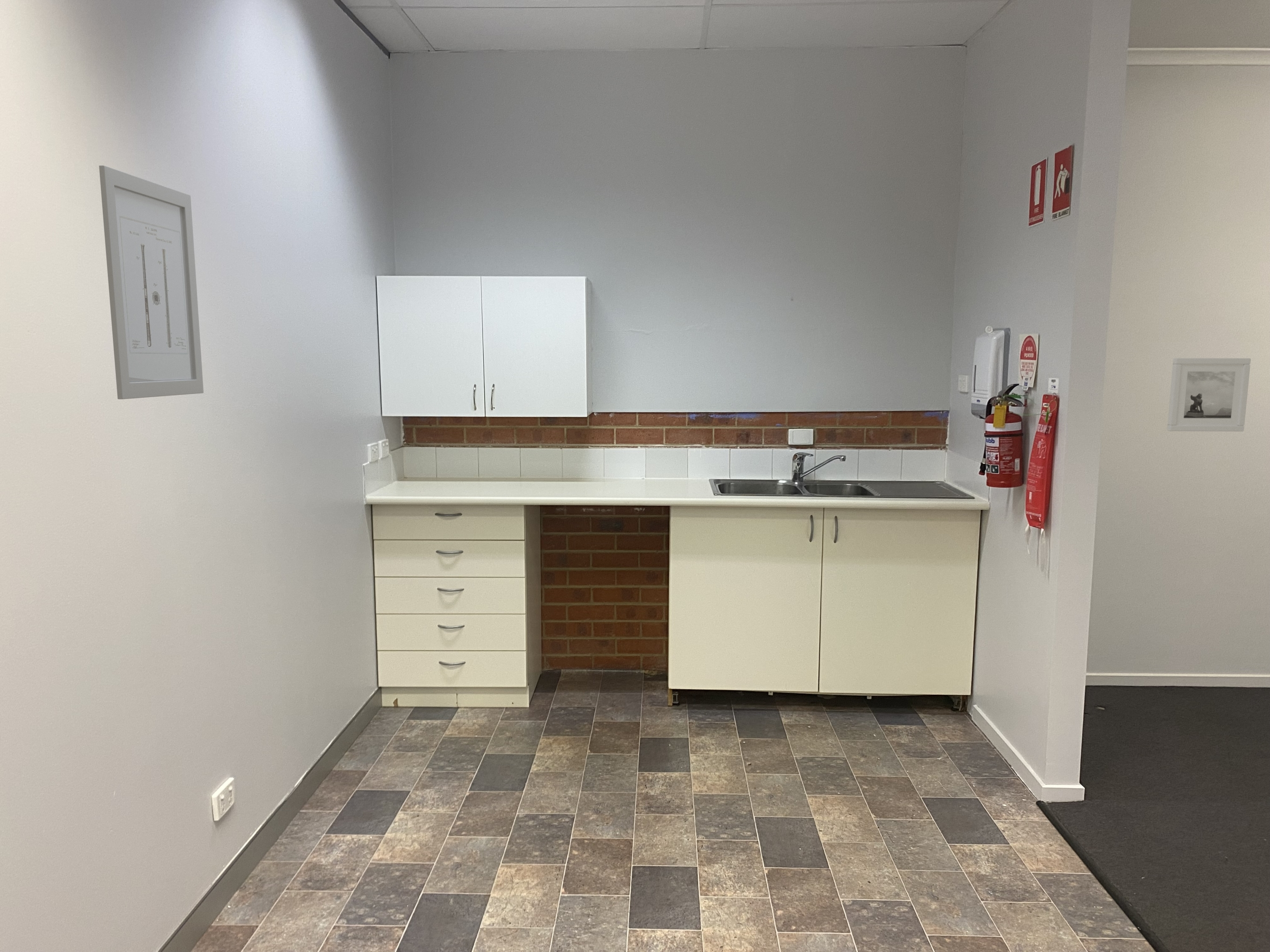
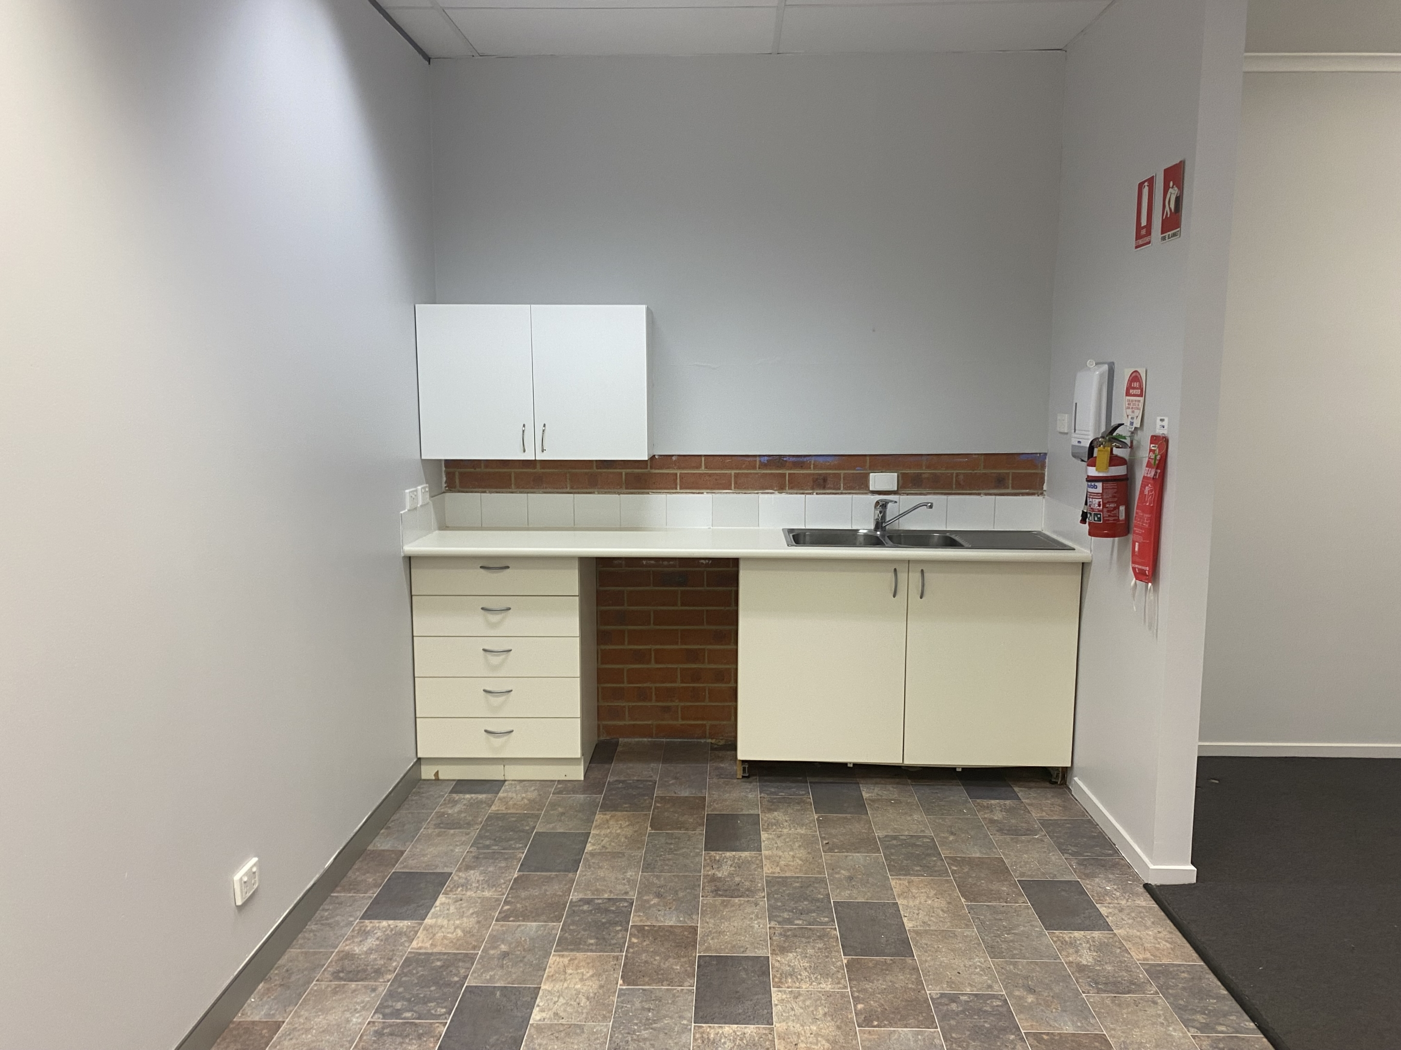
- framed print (1208, 395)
- wall art (156, 290)
